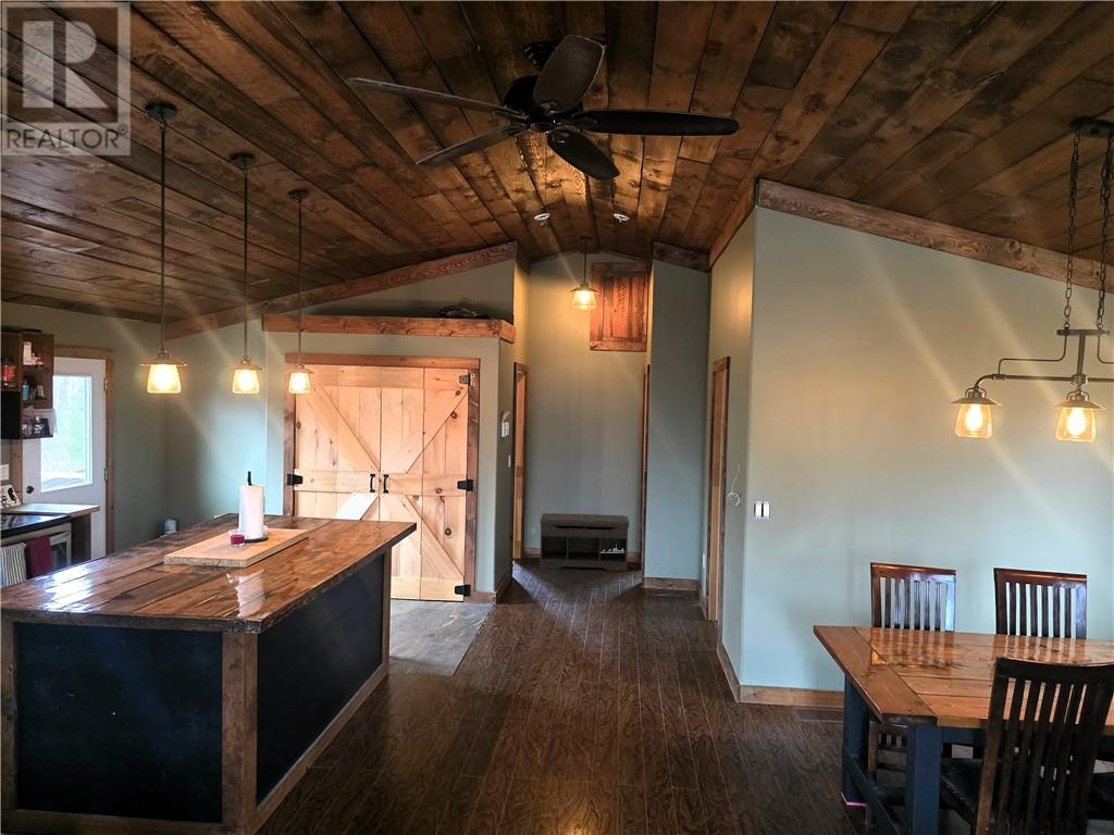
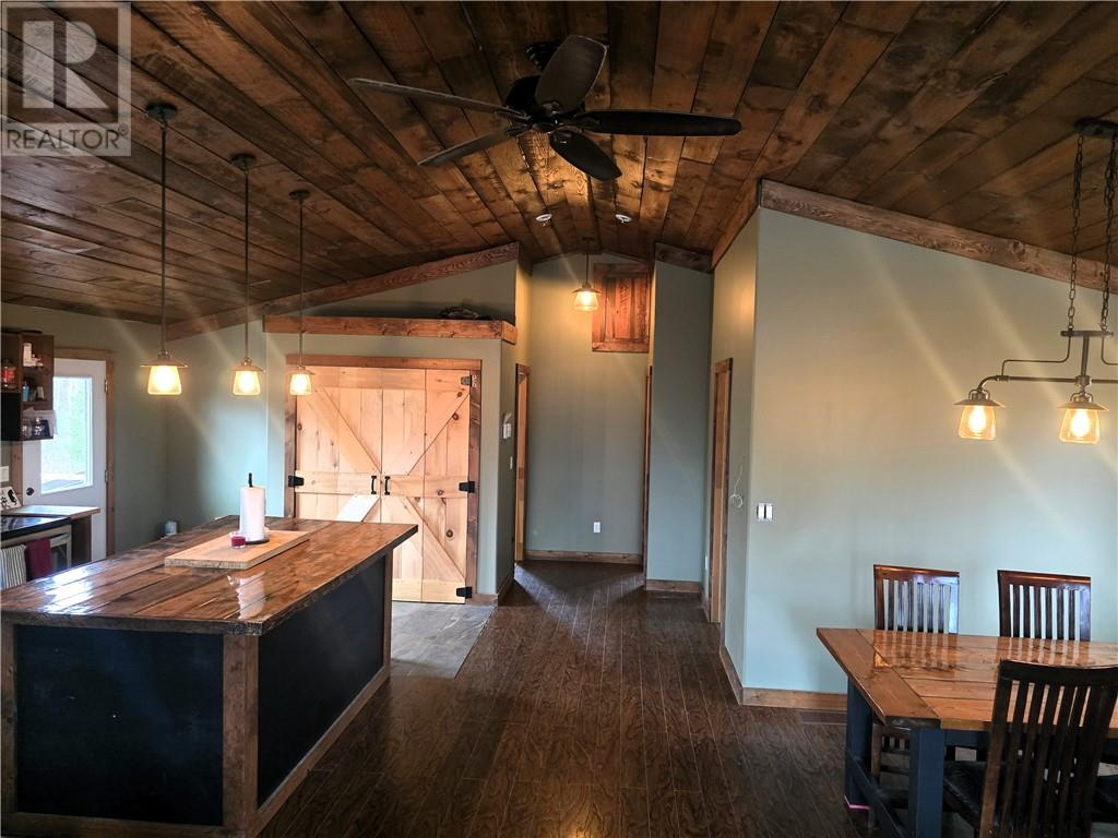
- bench (583, 540)
